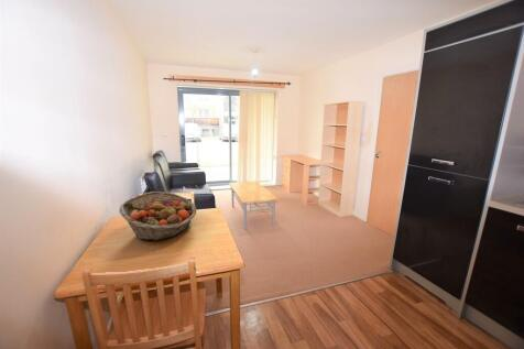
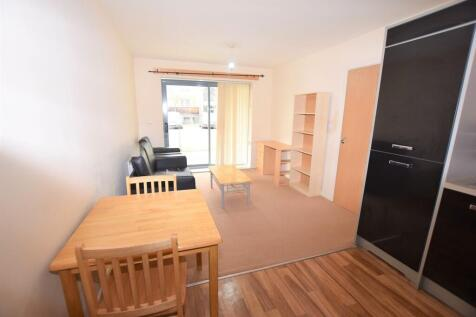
- fruit basket (161, 212)
